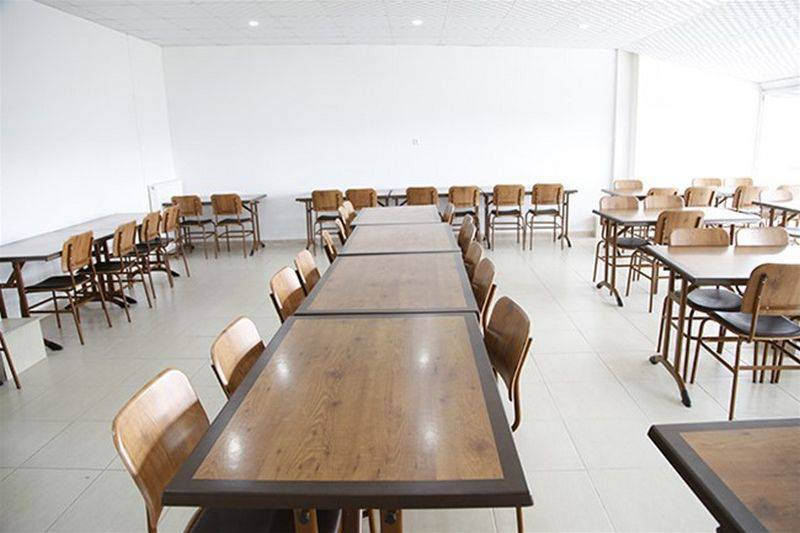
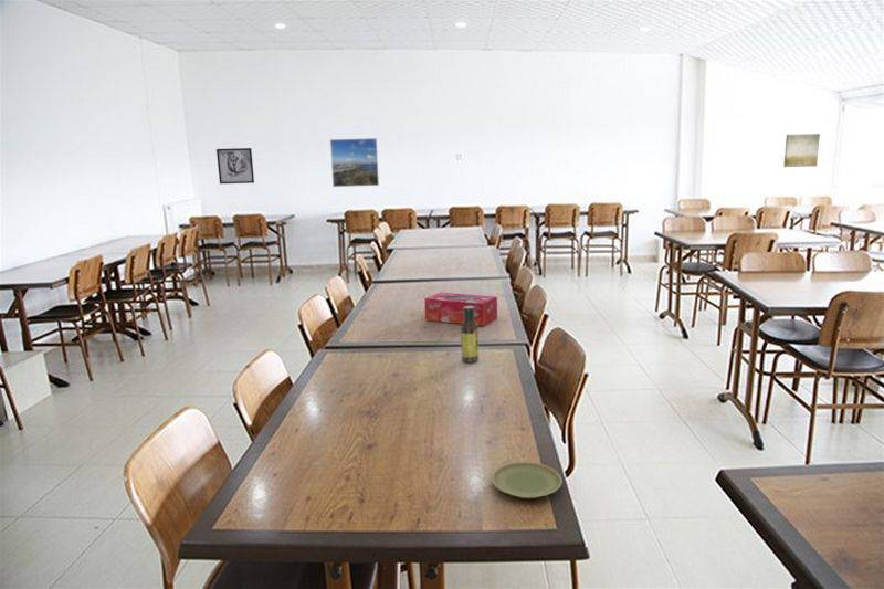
+ wall art (235, 166)
+ sauce bottle (470, 334)
+ tissue box (461, 308)
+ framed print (355, 162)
+ plate (526, 482)
+ wall art (801, 150)
